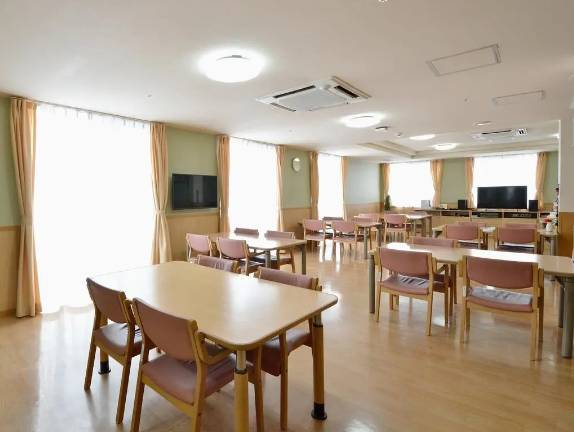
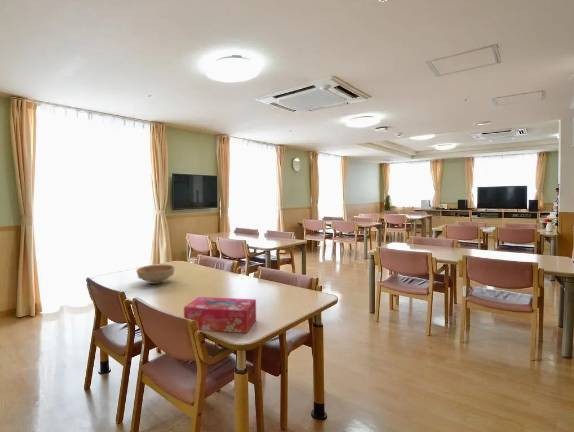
+ tissue box (221, 313)
+ bowl (156, 275)
